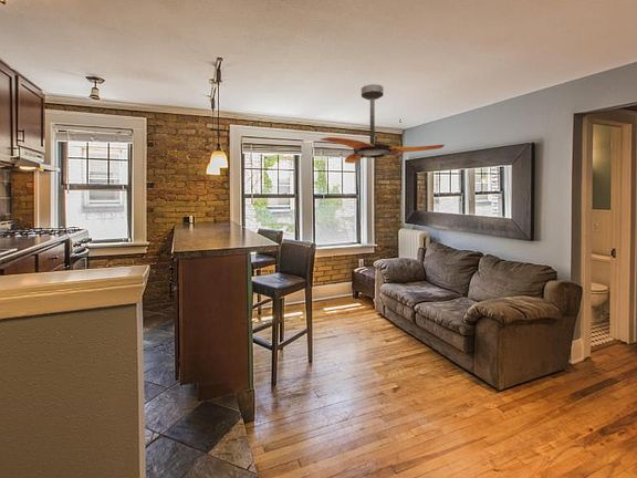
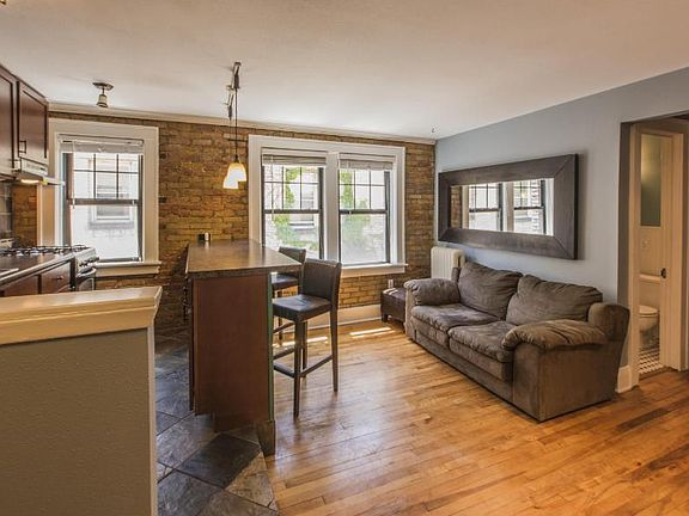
- ceiling fan (374, 122)
